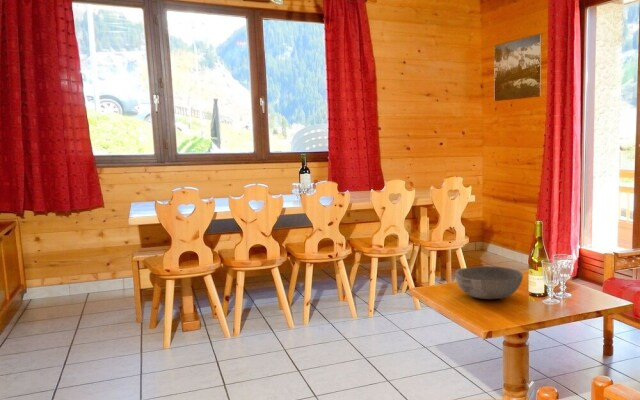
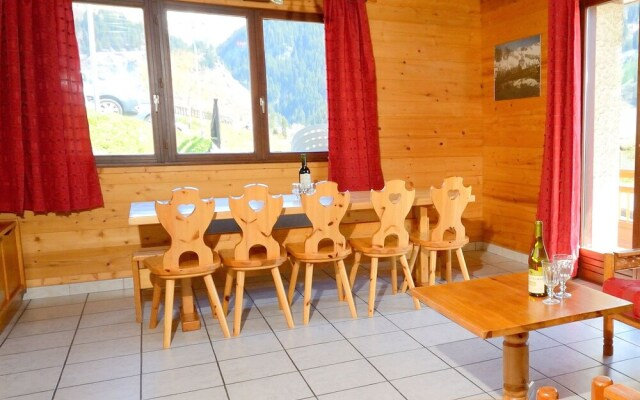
- bowl (488, 284)
